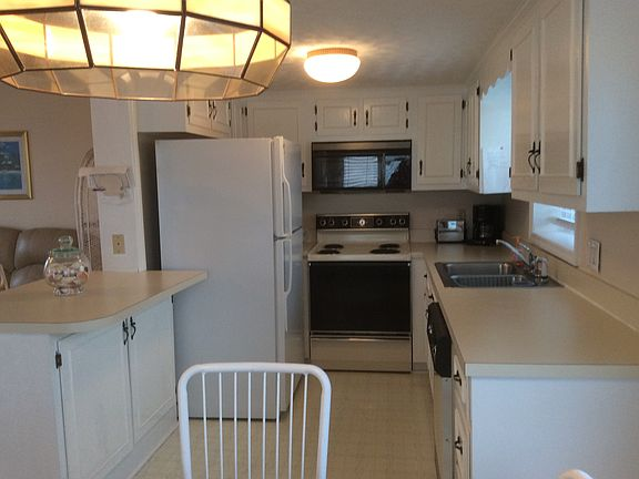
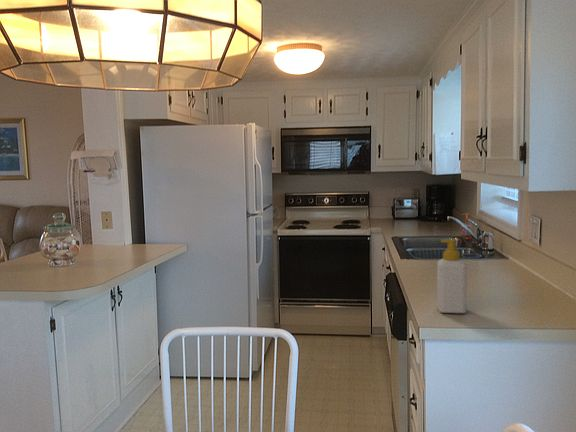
+ soap bottle (451, 275)
